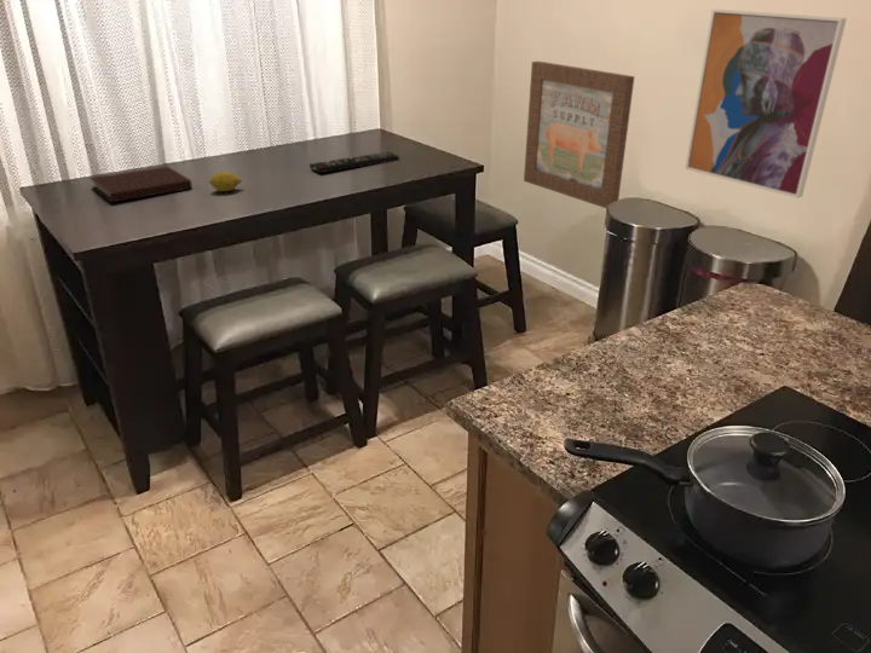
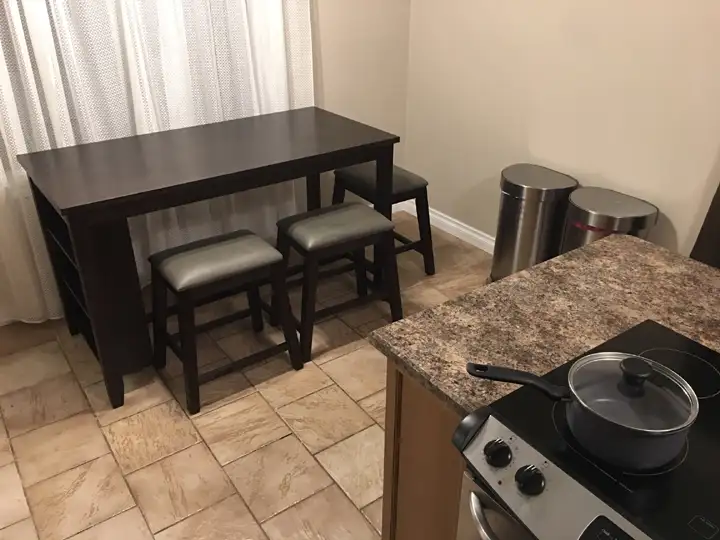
- notebook (140, 183)
- fruit (225, 181)
- wall art (756, 102)
- wall art (573, 133)
- remote control (354, 161)
